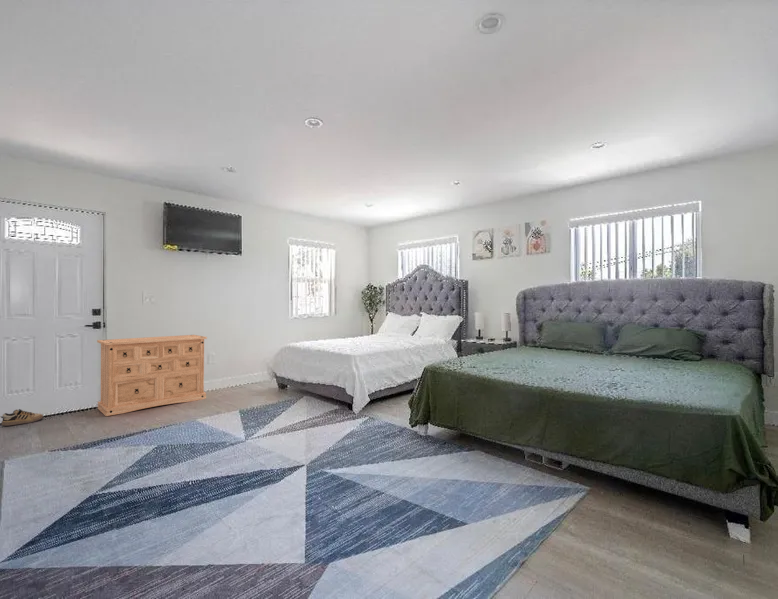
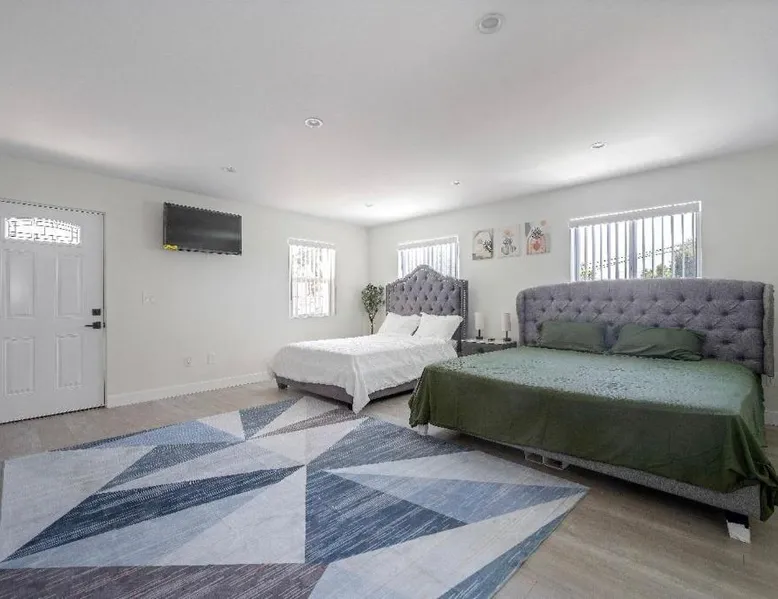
- dresser (154, 370)
- shoe (20, 416)
